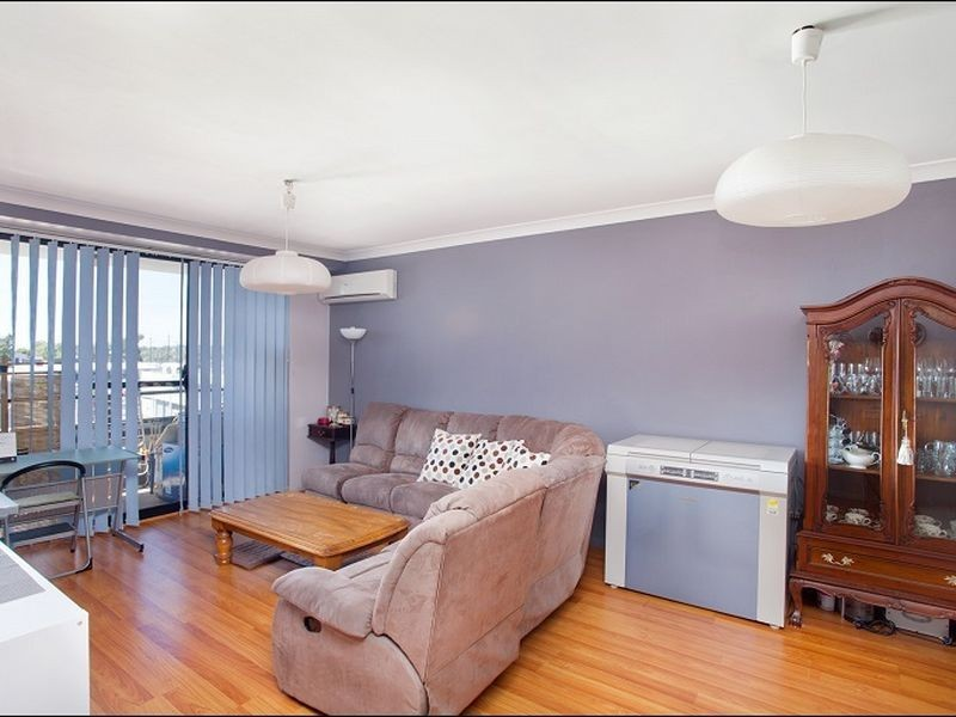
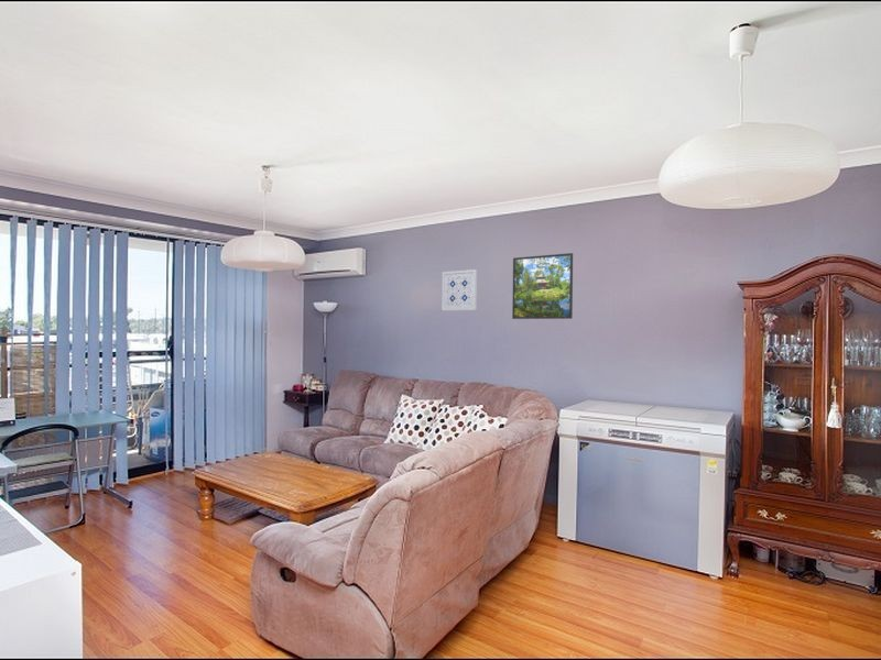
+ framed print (541, 287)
+ wall art (458, 290)
